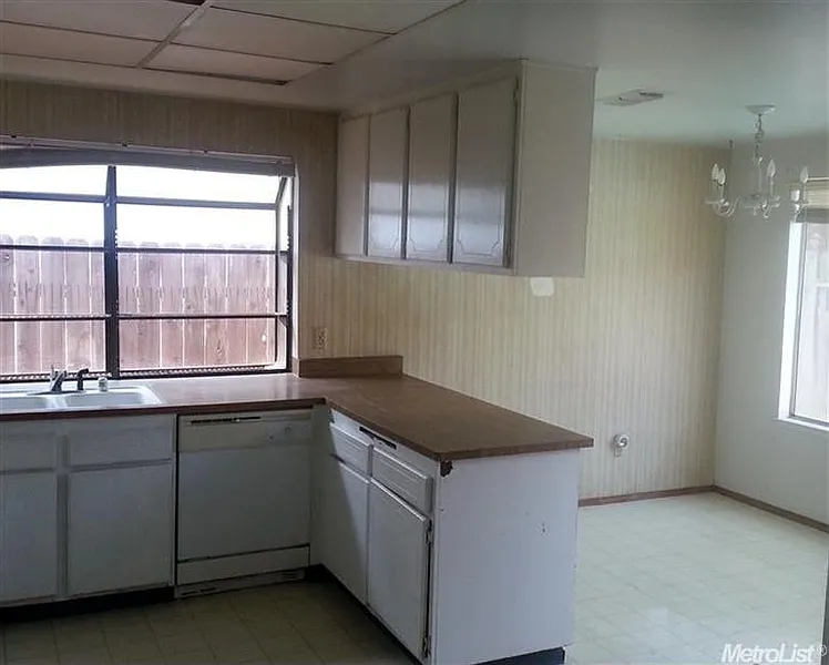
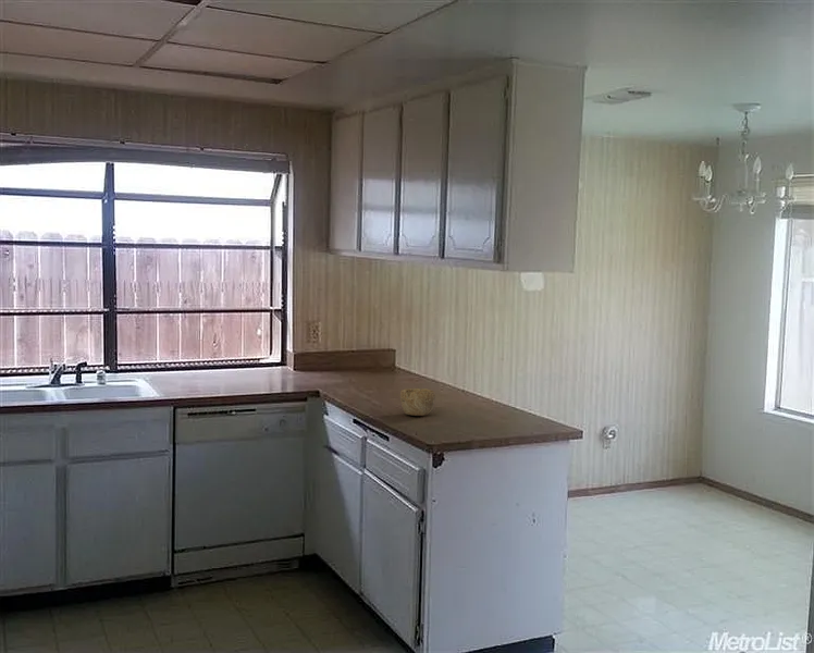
+ bowl (417, 402)
